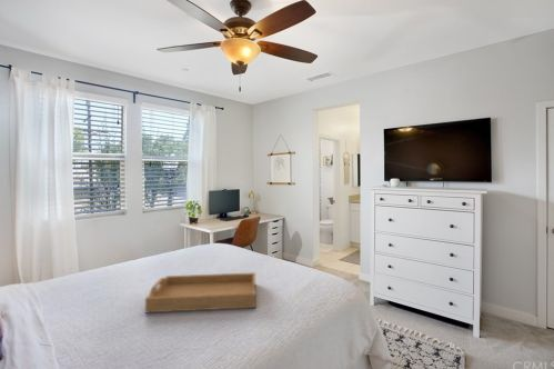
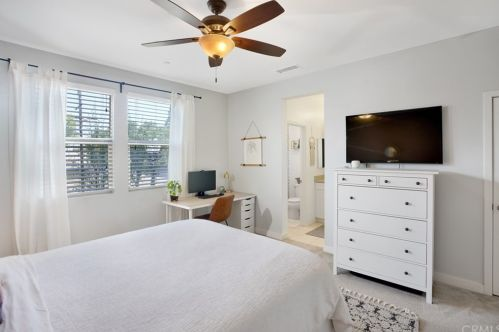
- serving tray (207, 288)
